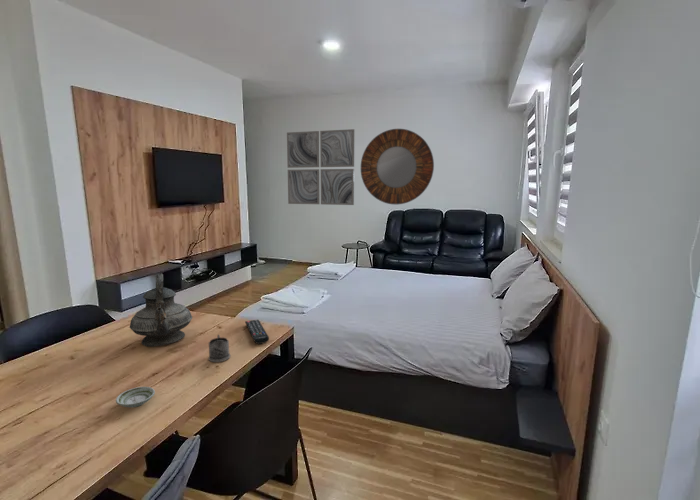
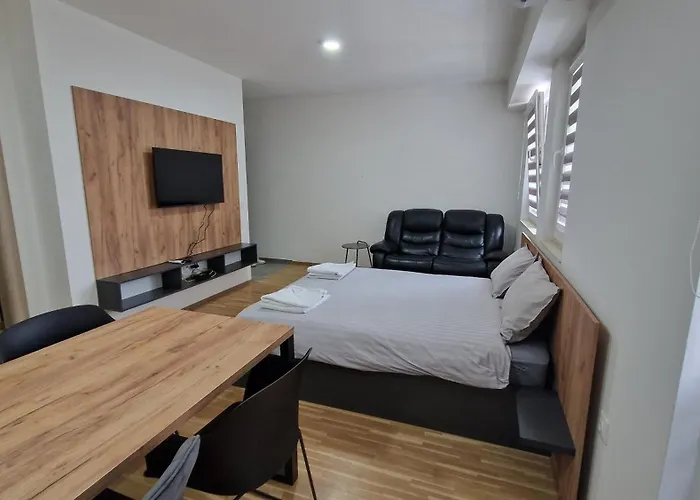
- home mirror (396, 167)
- remote control (256, 330)
- teapot (159, 310)
- tea glass holder (218, 345)
- saucer (136, 398)
- wall art (320, 169)
